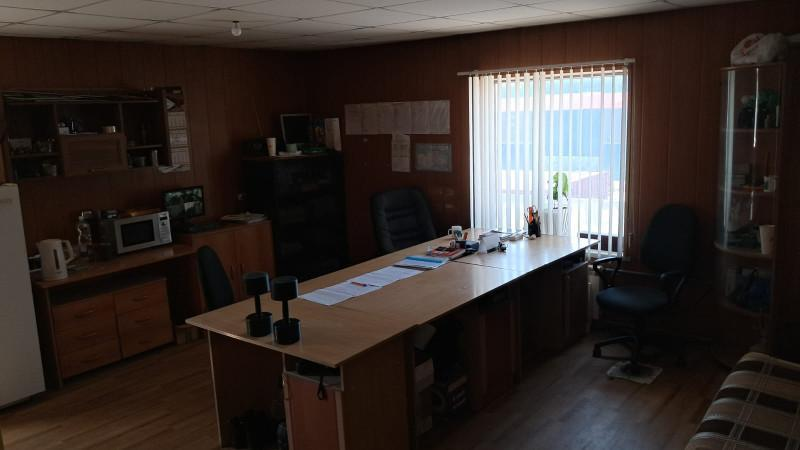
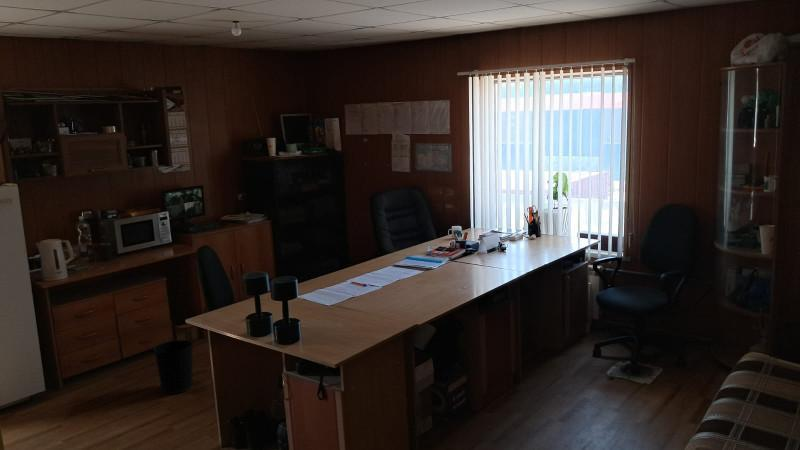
+ wastebasket (175, 367)
